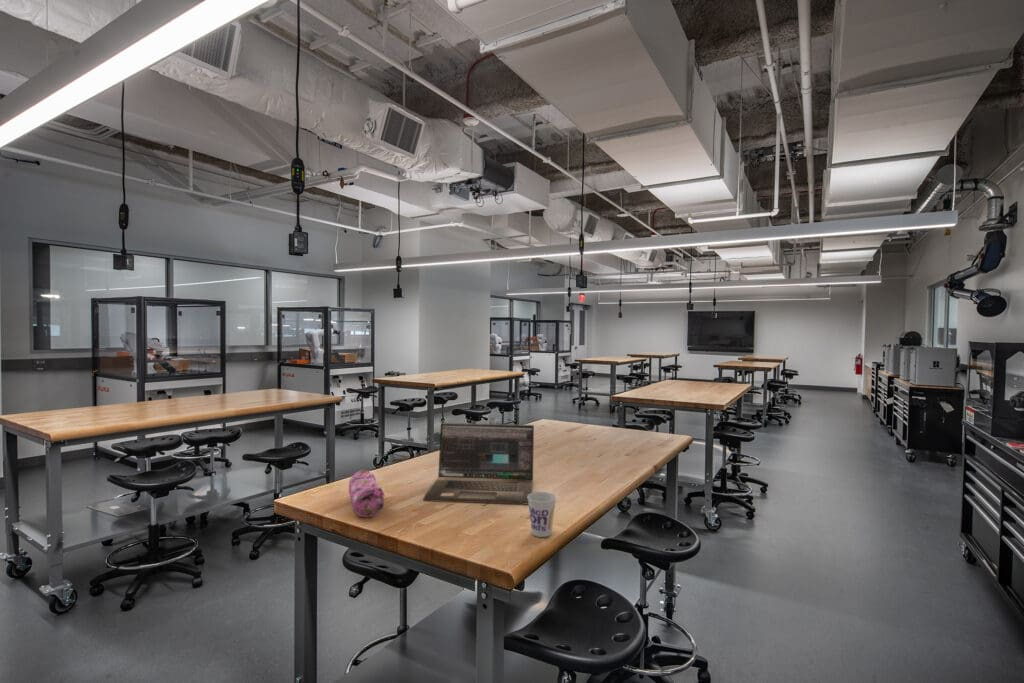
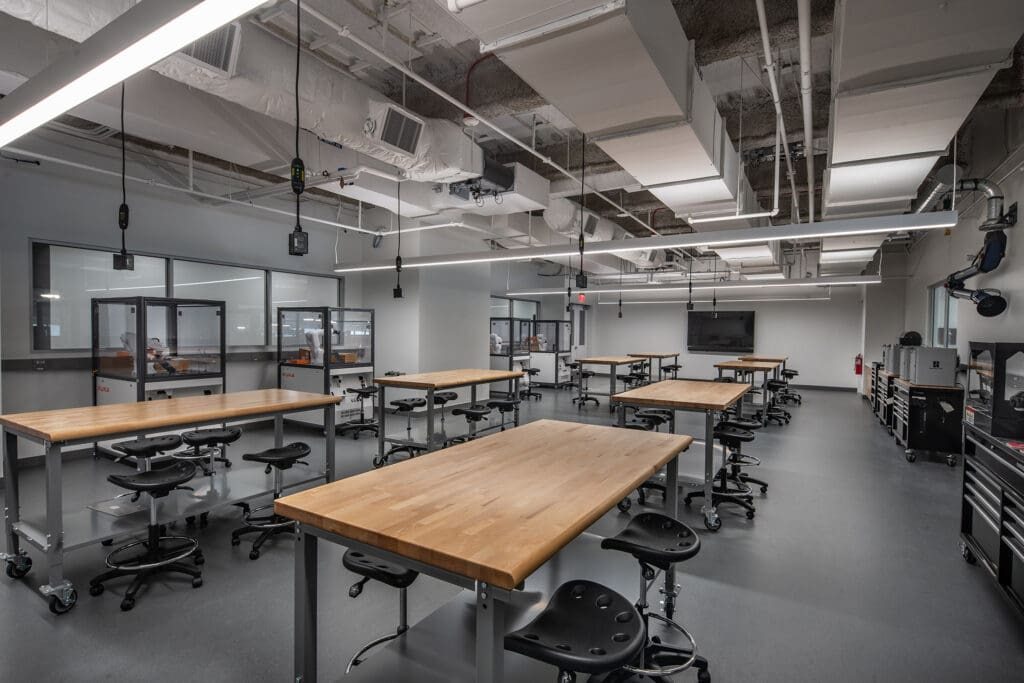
- pencil case (365, 491)
- cup (541, 514)
- laptop (482, 460)
